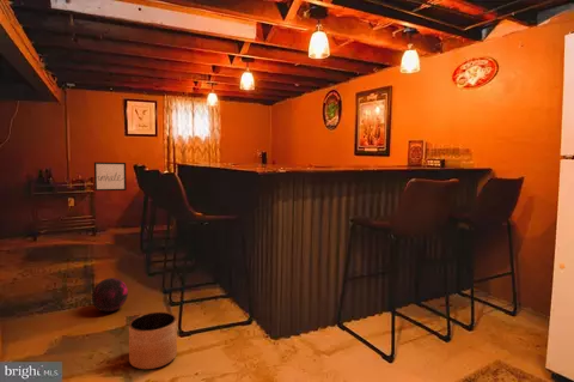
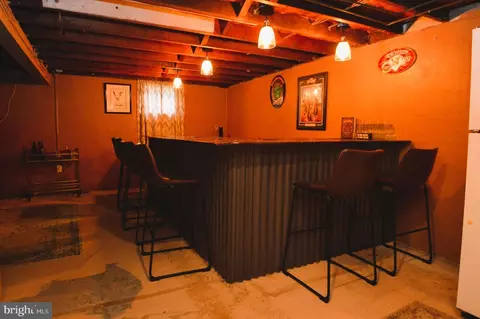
- planter (153, 339)
- ball (110, 295)
- wall art (110, 176)
